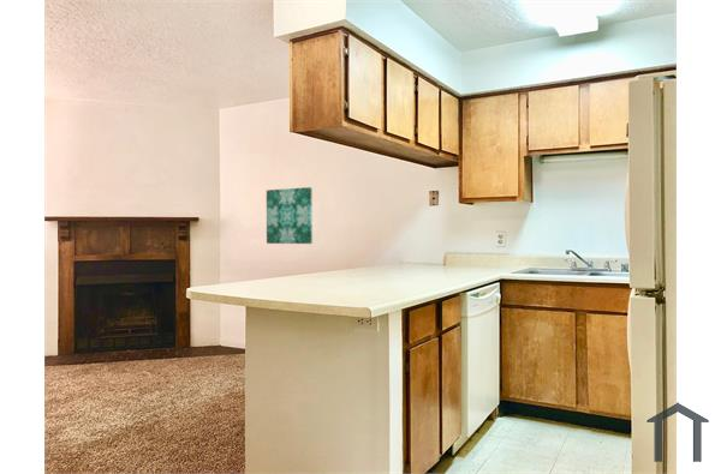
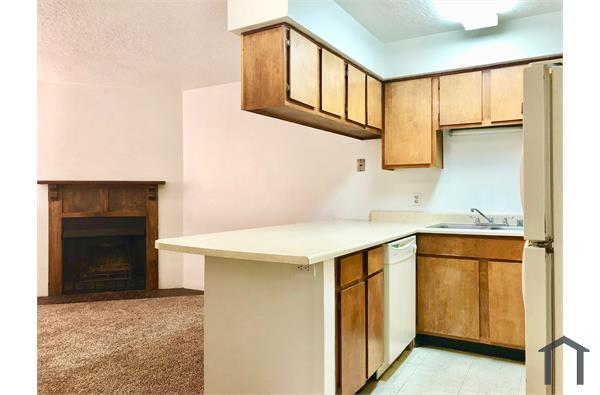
- wall art (288, 216)
